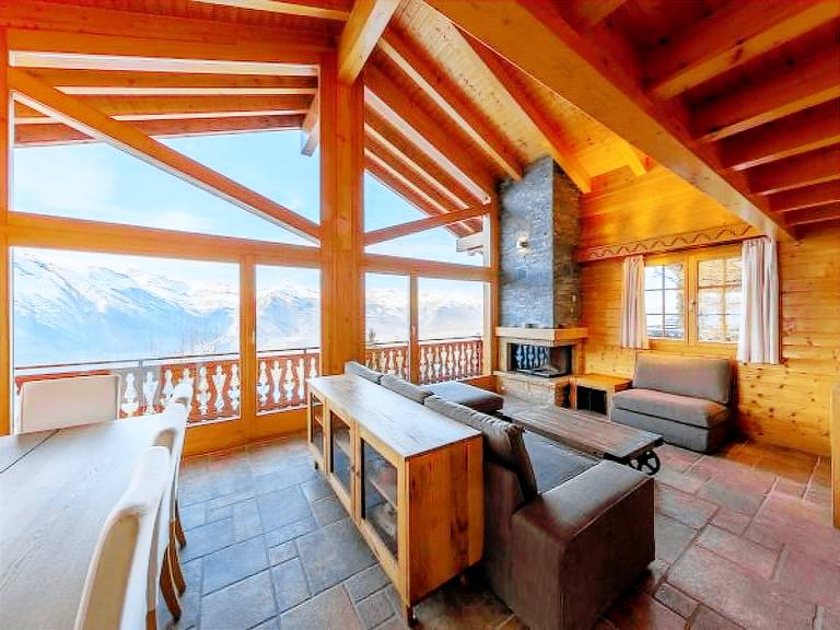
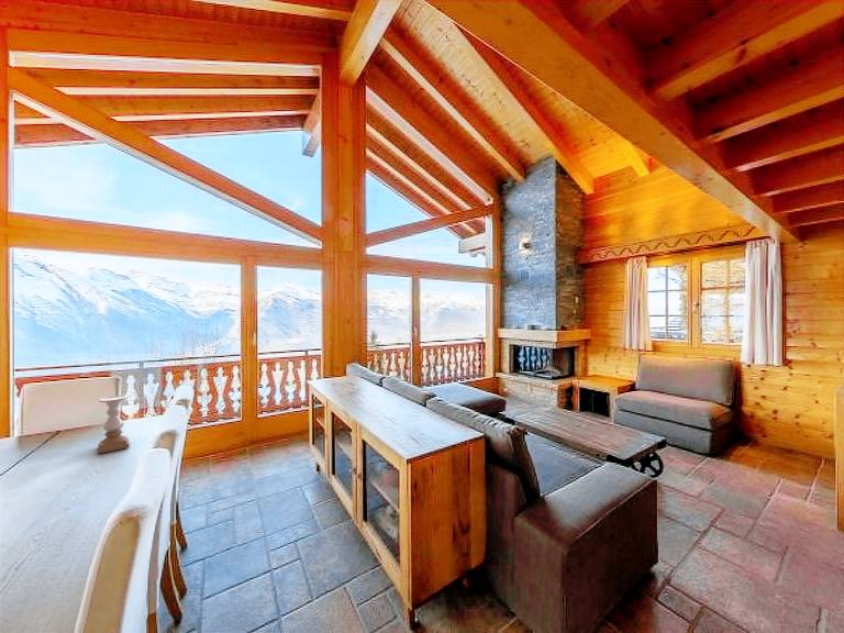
+ candle holder (113, 422)
